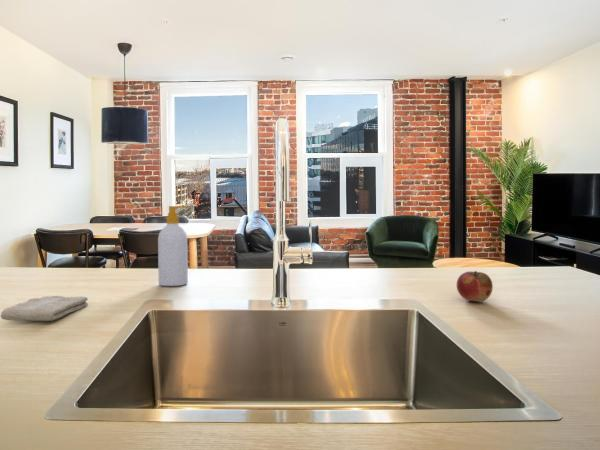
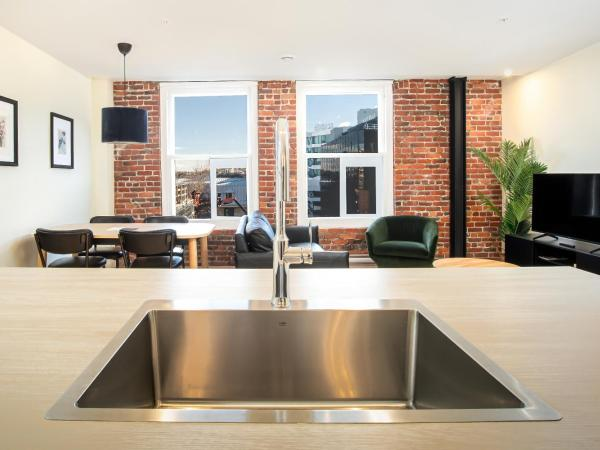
- soap bottle (174, 245)
- washcloth (48, 307)
- fruit (474, 285)
